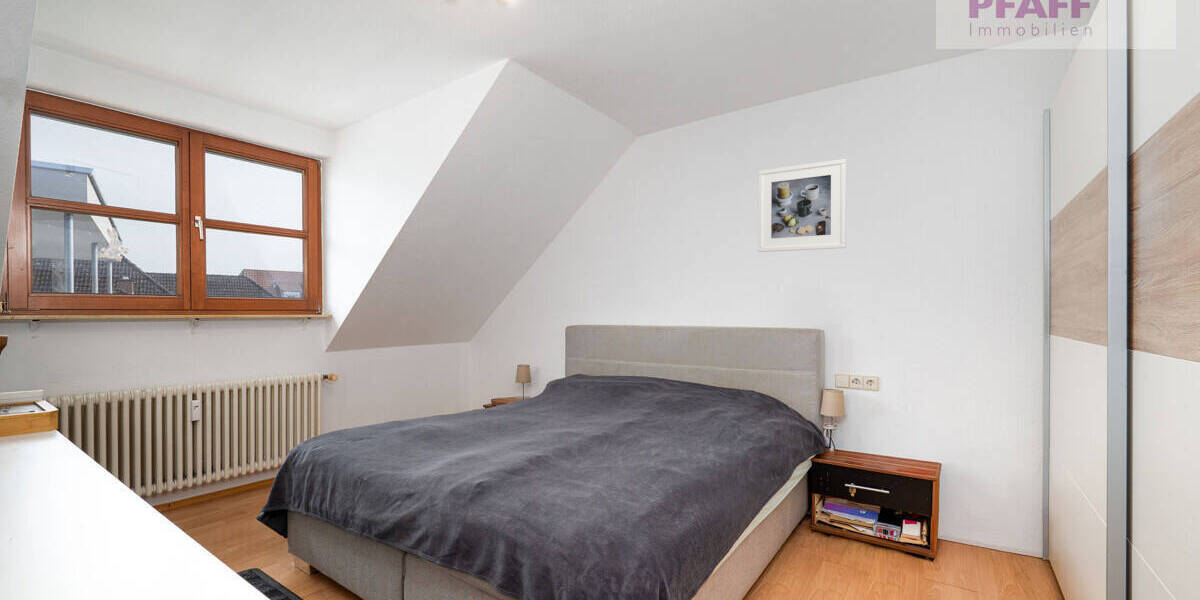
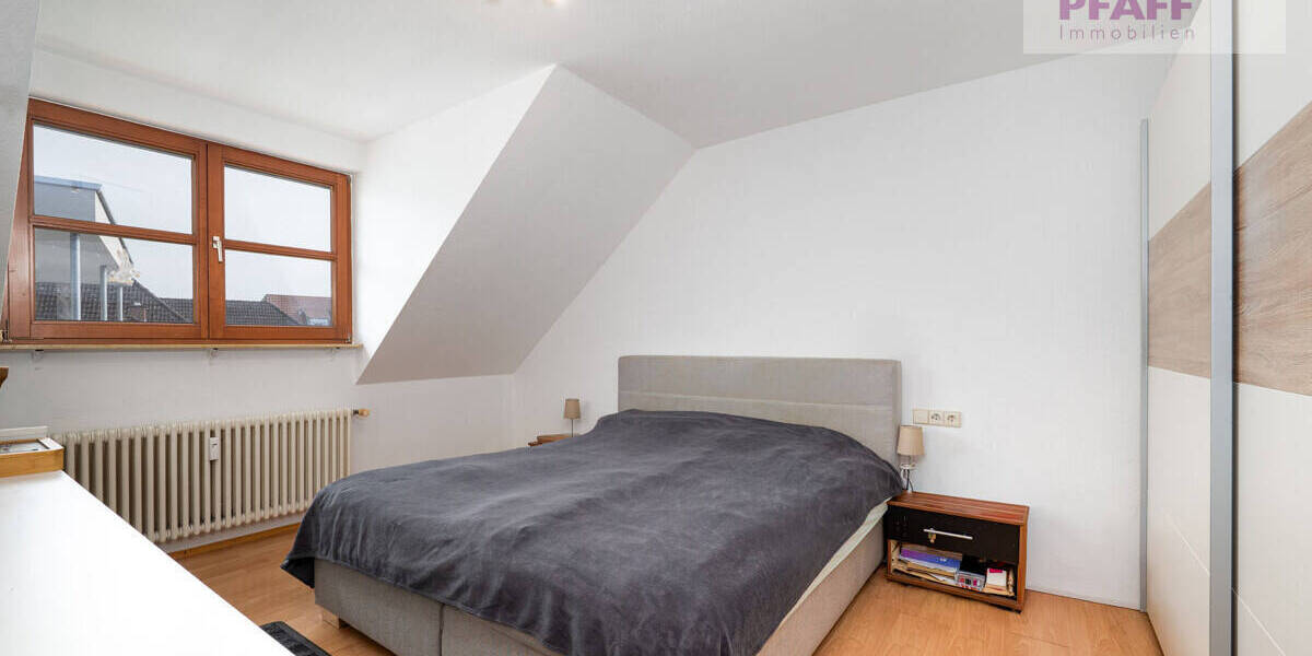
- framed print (800, 207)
